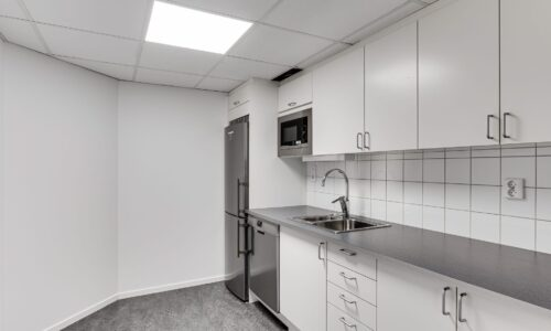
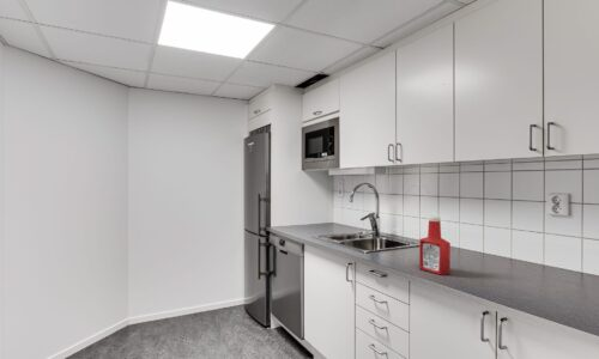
+ soap bottle (434, 243)
